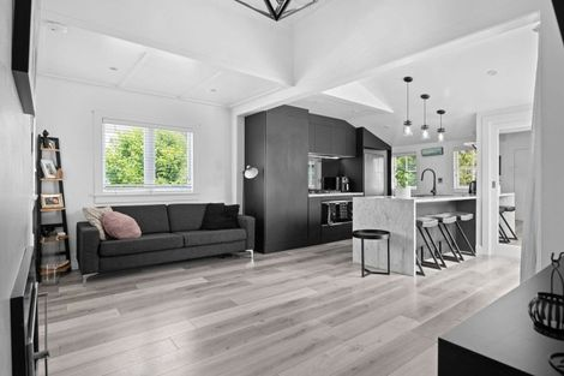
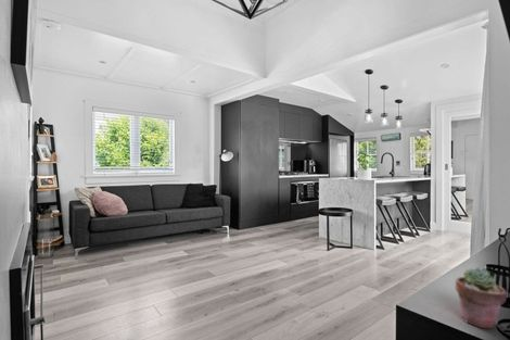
+ potted succulent (479, 294)
